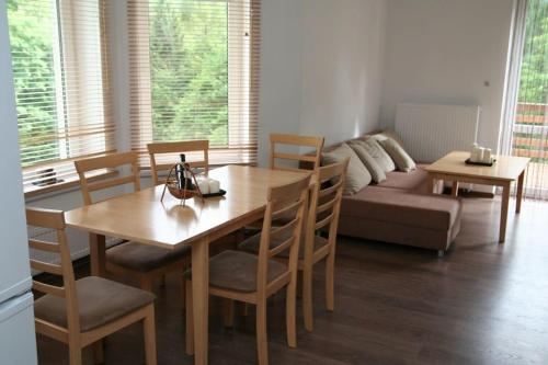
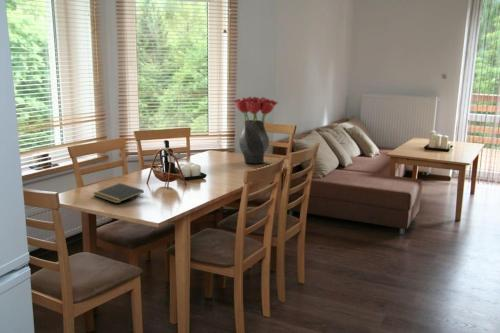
+ notepad (118, 192)
+ bouquet (255, 129)
